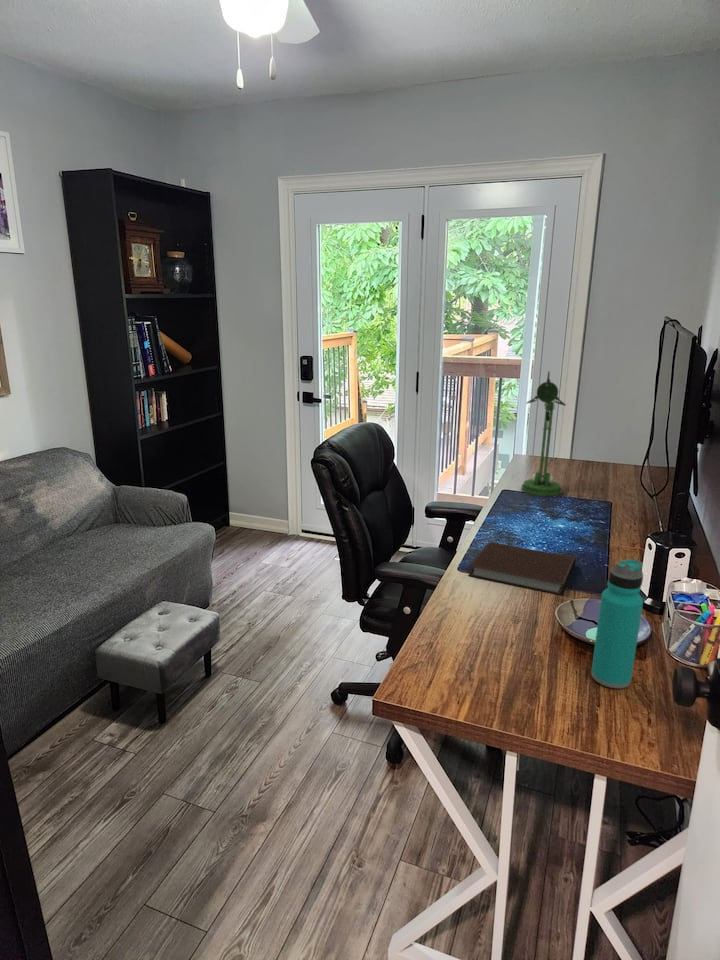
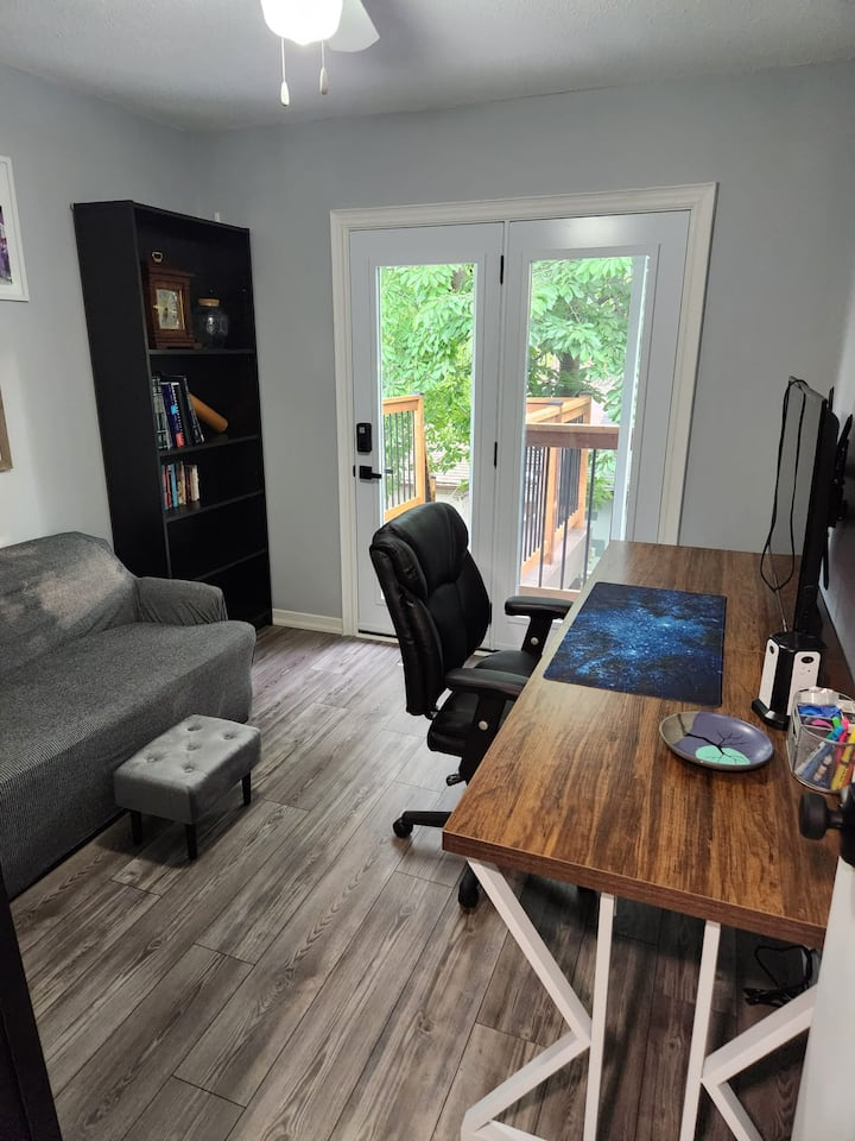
- notebook (522, 566)
- water bottle (618, 622)
- desk lamp (544, 436)
